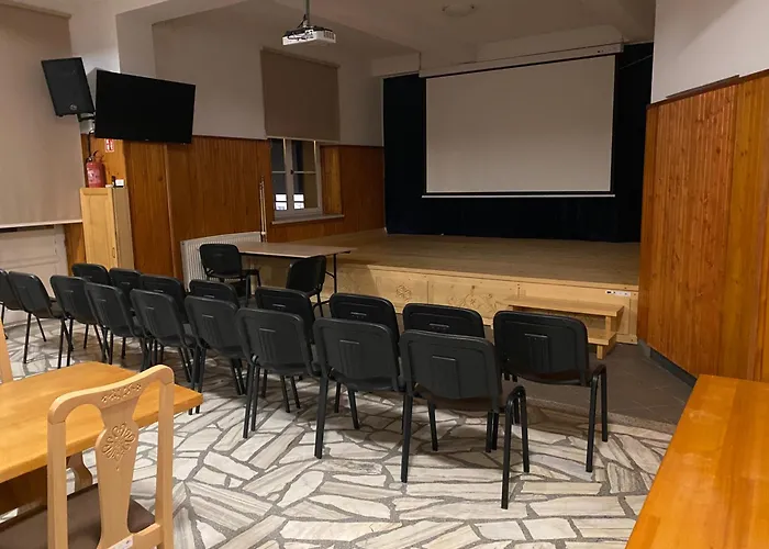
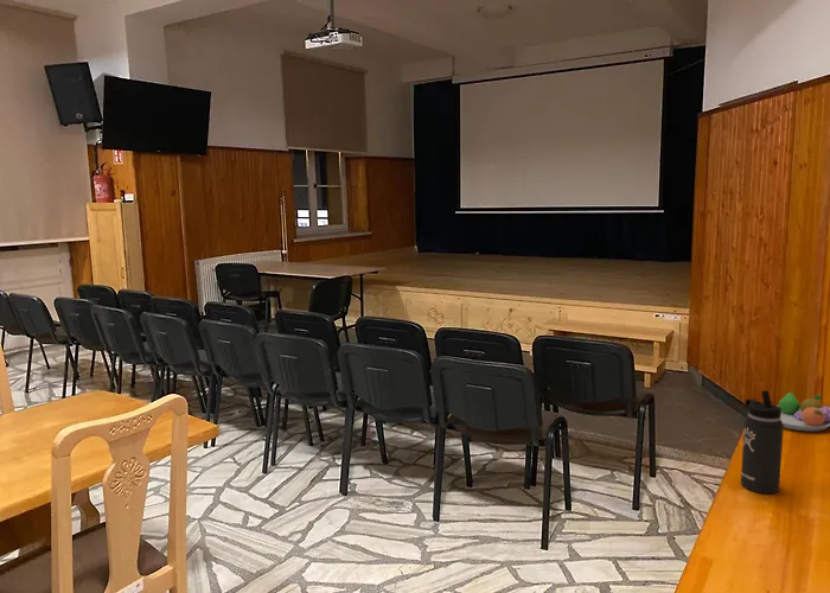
+ fruit bowl (798, 408)
+ thermos bottle (760, 438)
